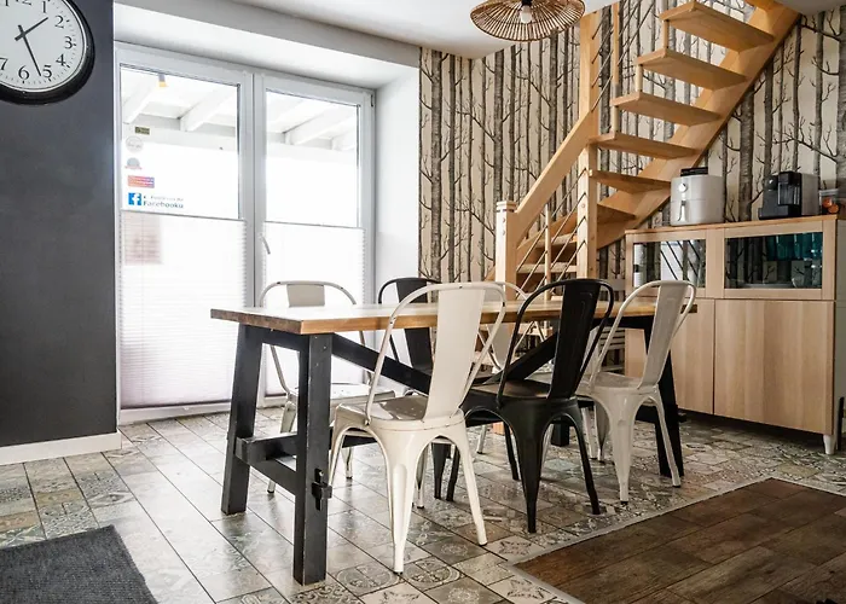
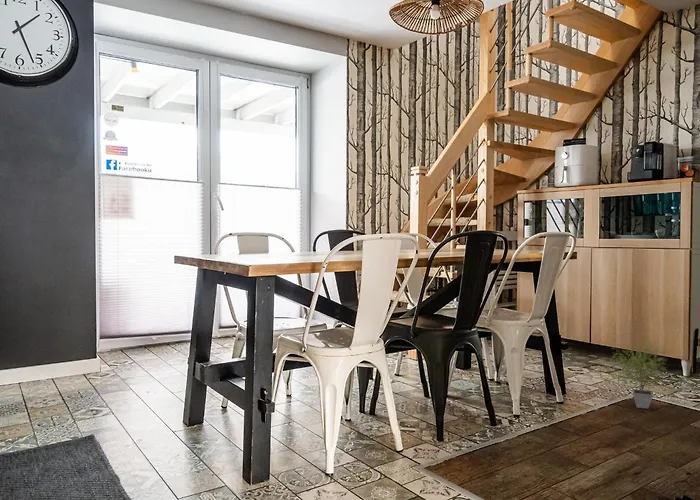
+ potted plant (638, 371)
